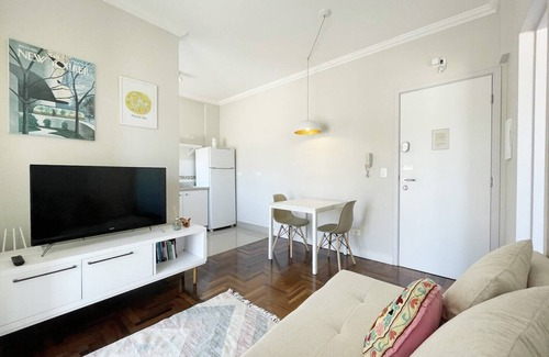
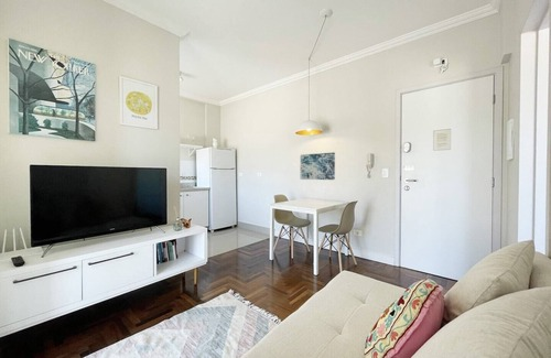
+ wall art (316, 166)
